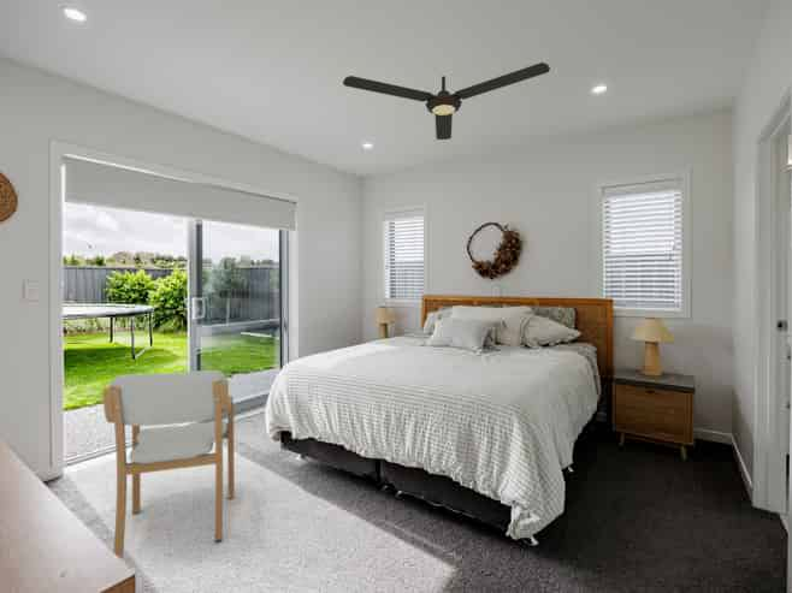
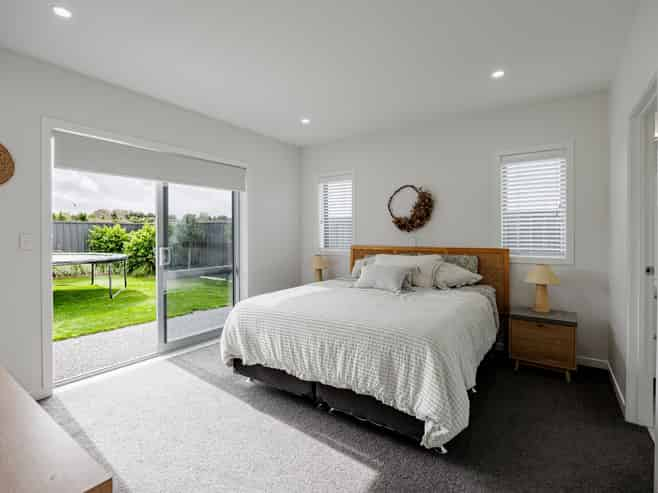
- armchair (179, 441)
- ceiling fan (443, 103)
